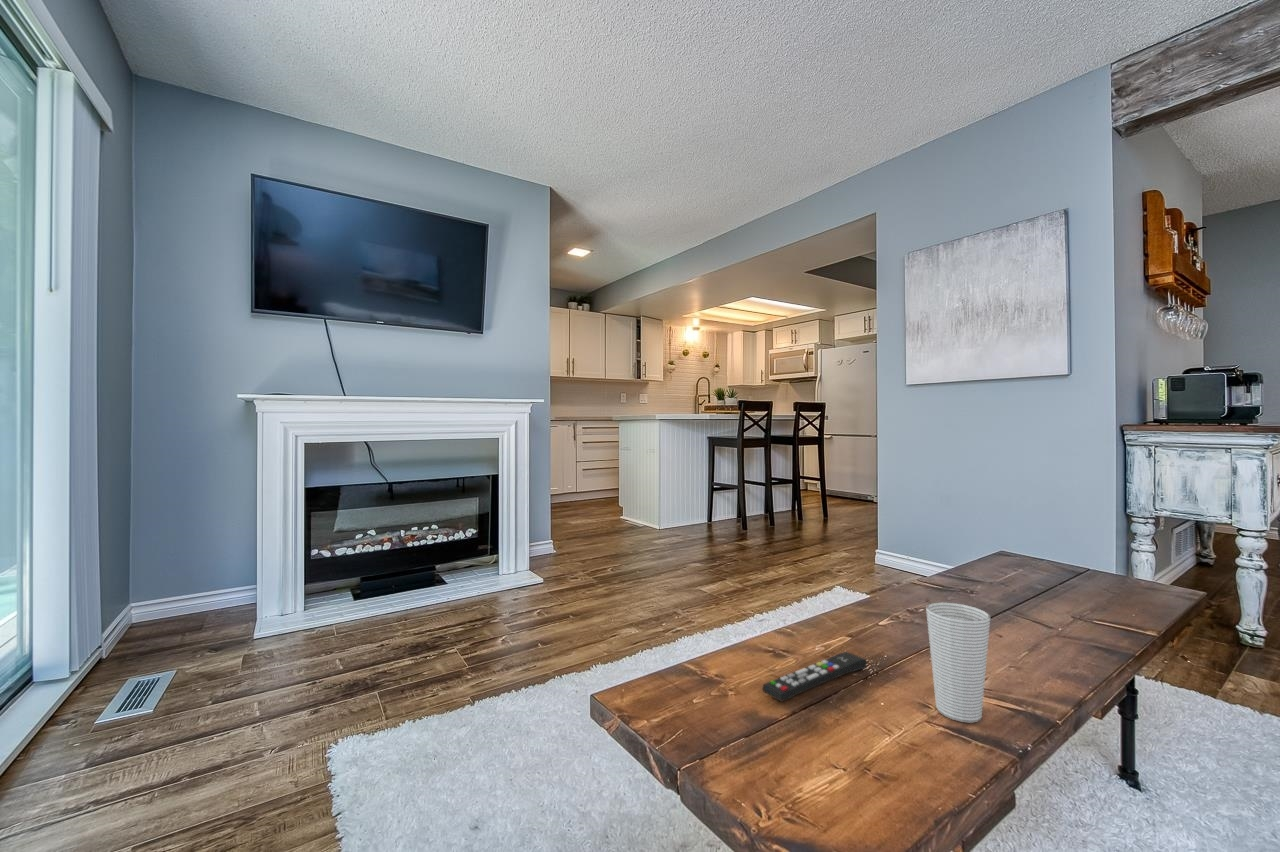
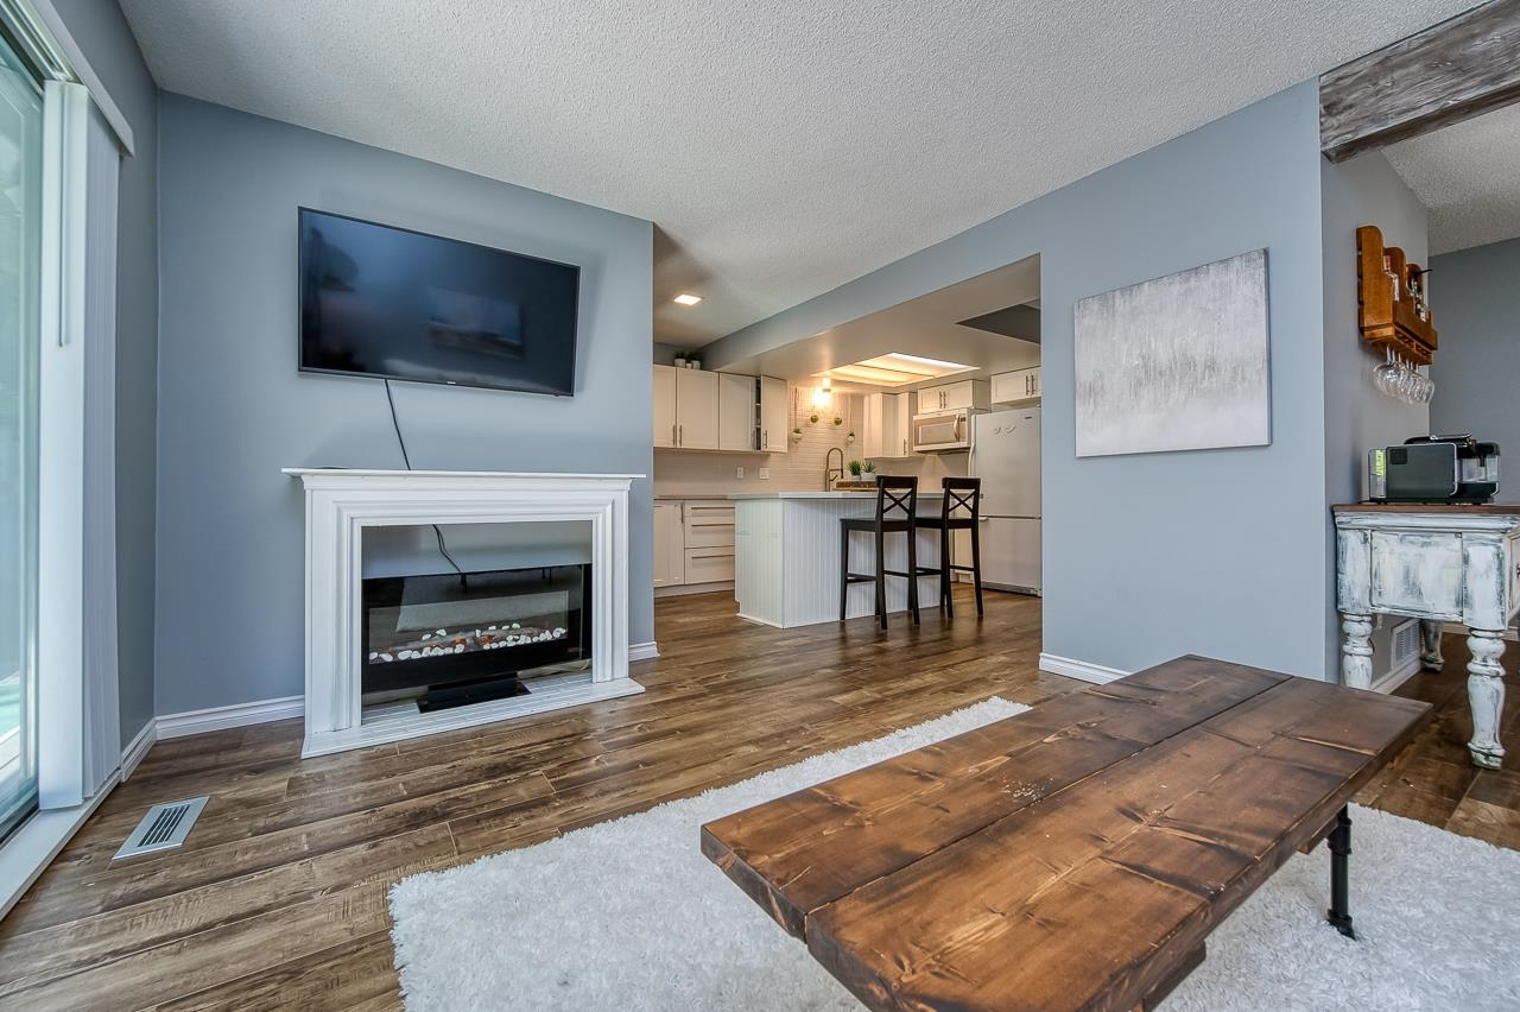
- remote control (817, 674)
- cup (957, 661)
